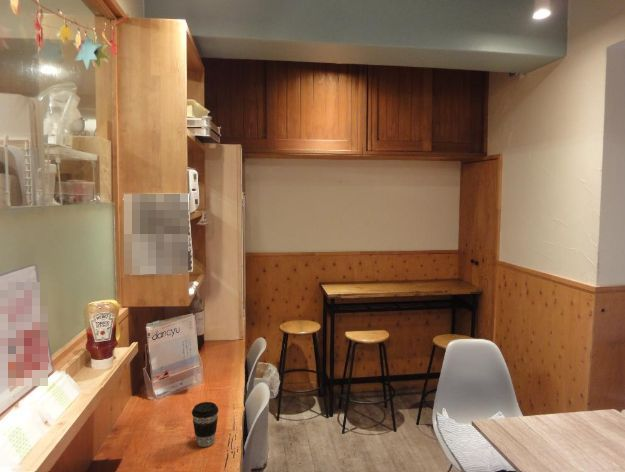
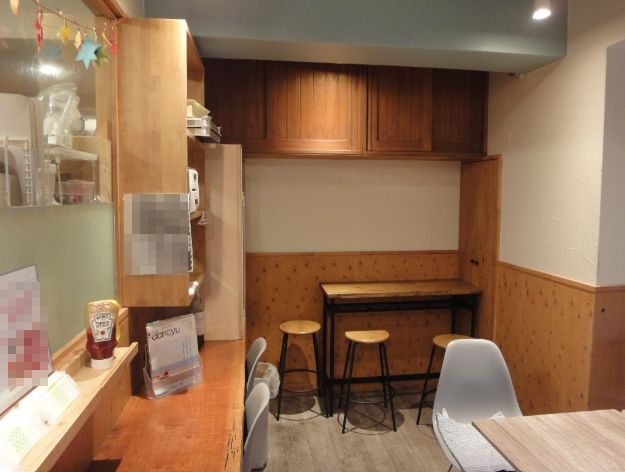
- coffee cup (205, 424)
